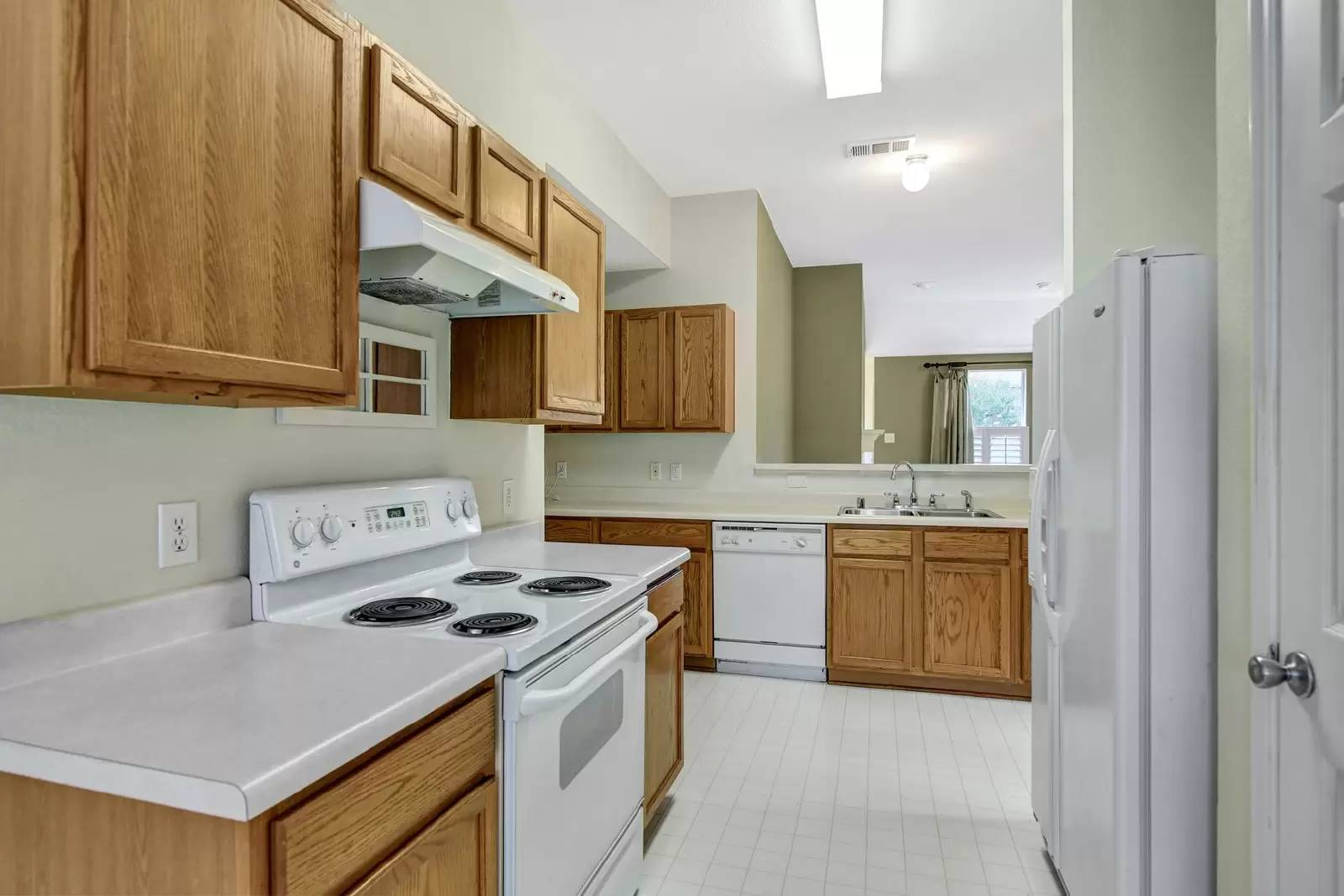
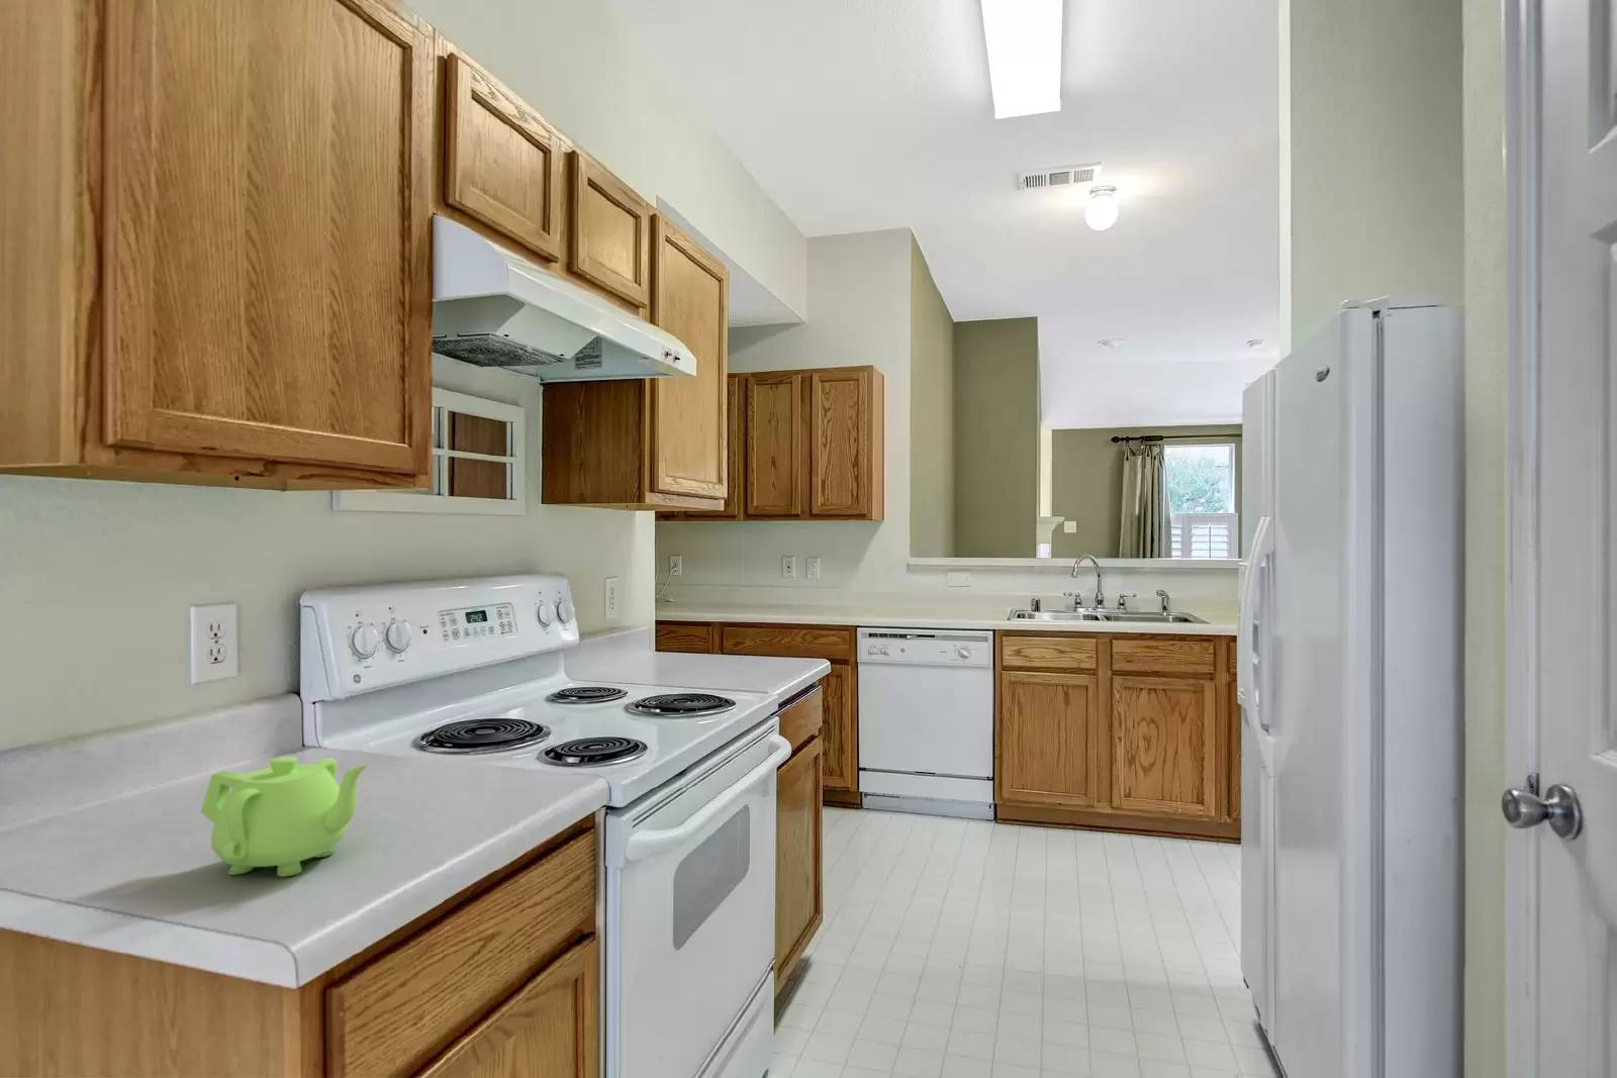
+ teapot (288, 810)
